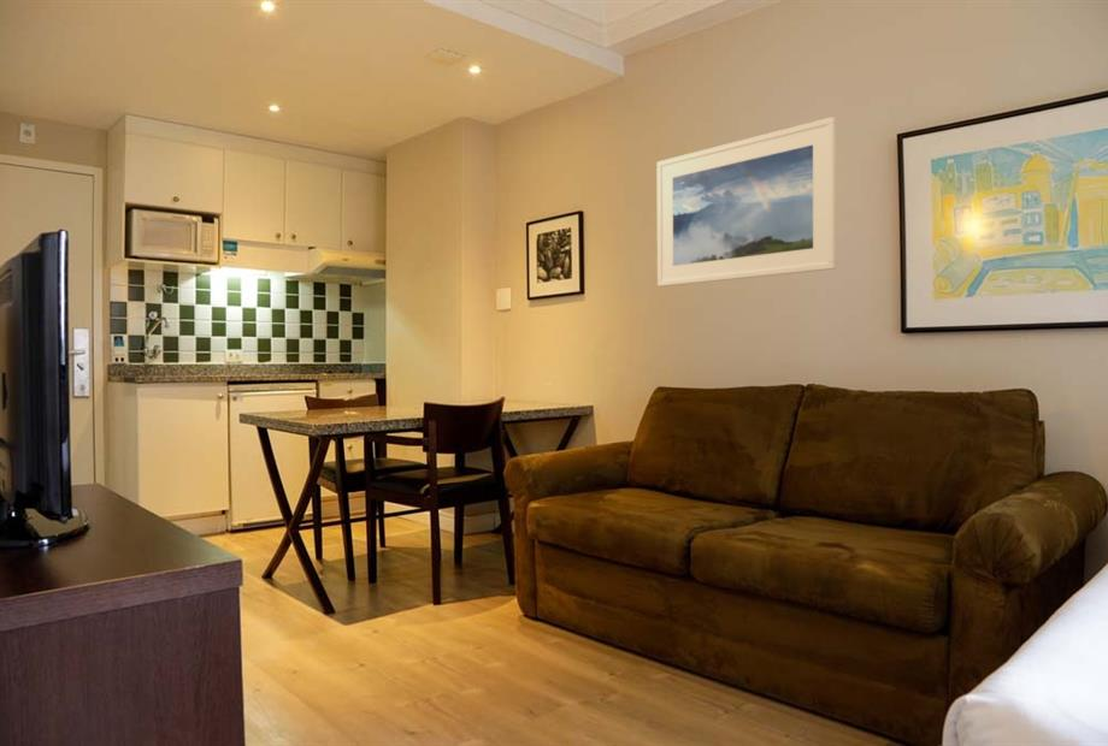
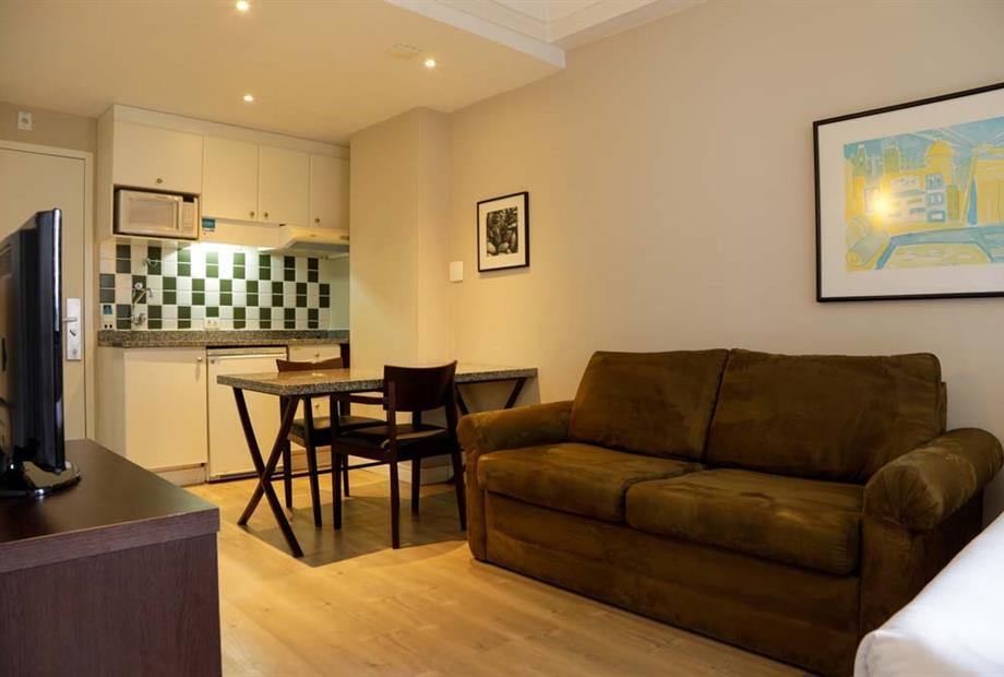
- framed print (737, 209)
